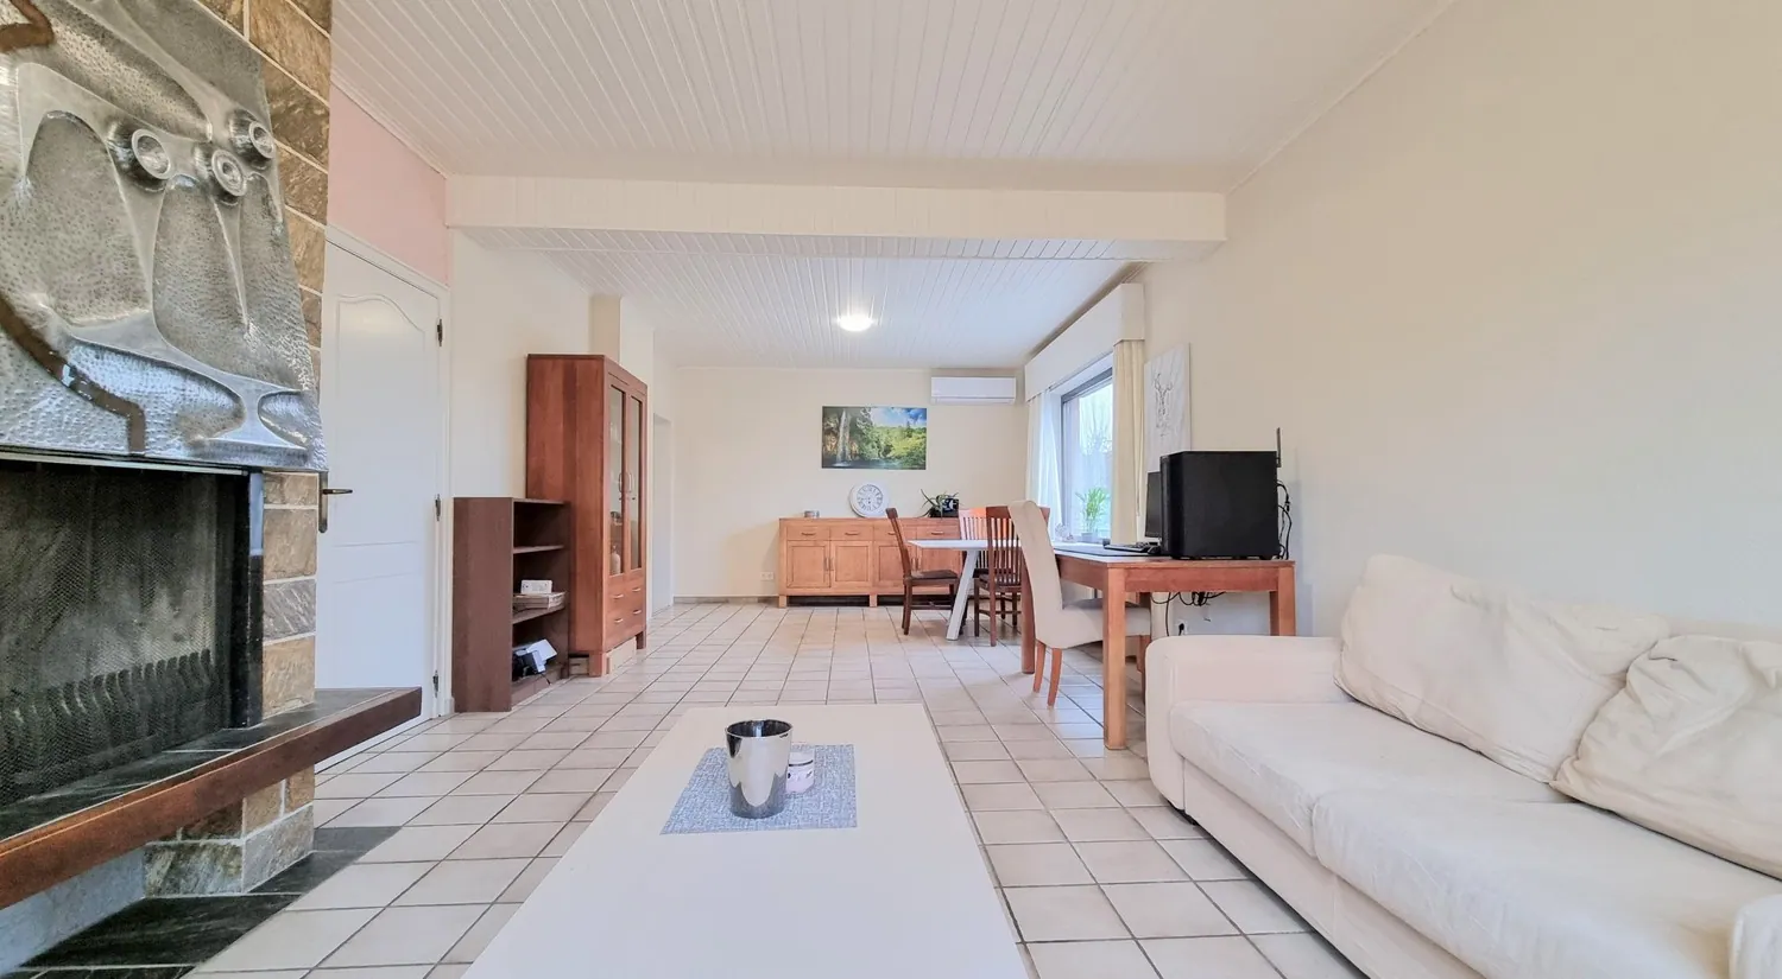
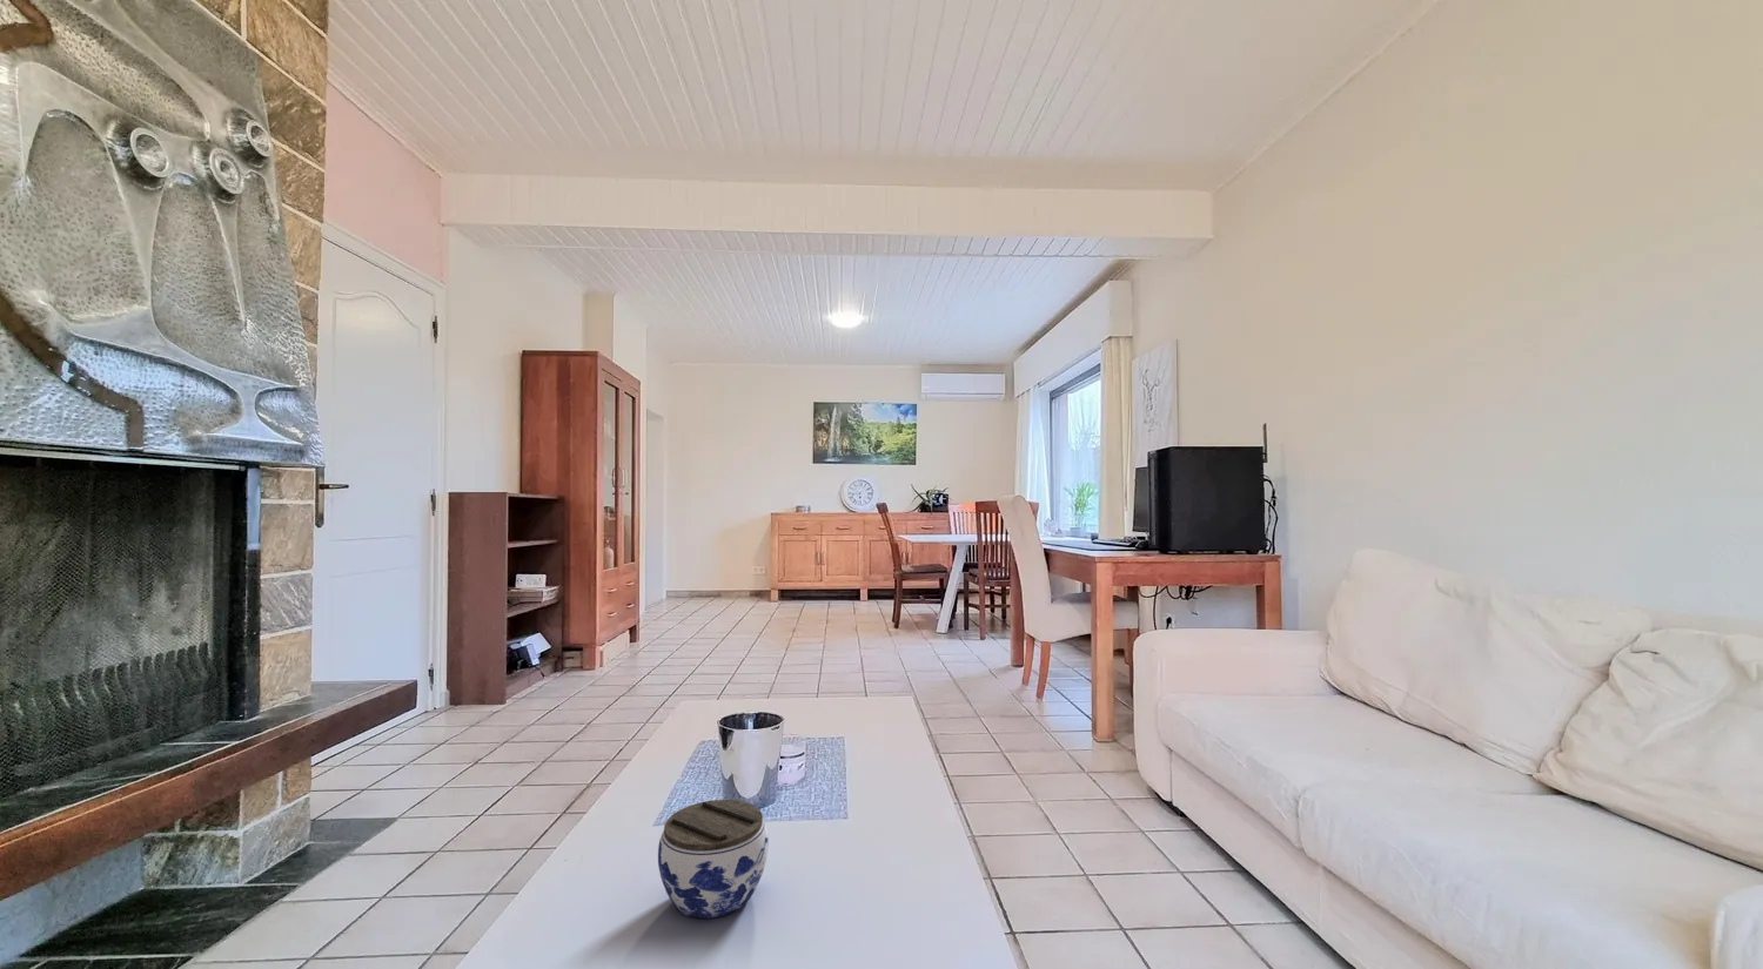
+ jar (714, 857)
